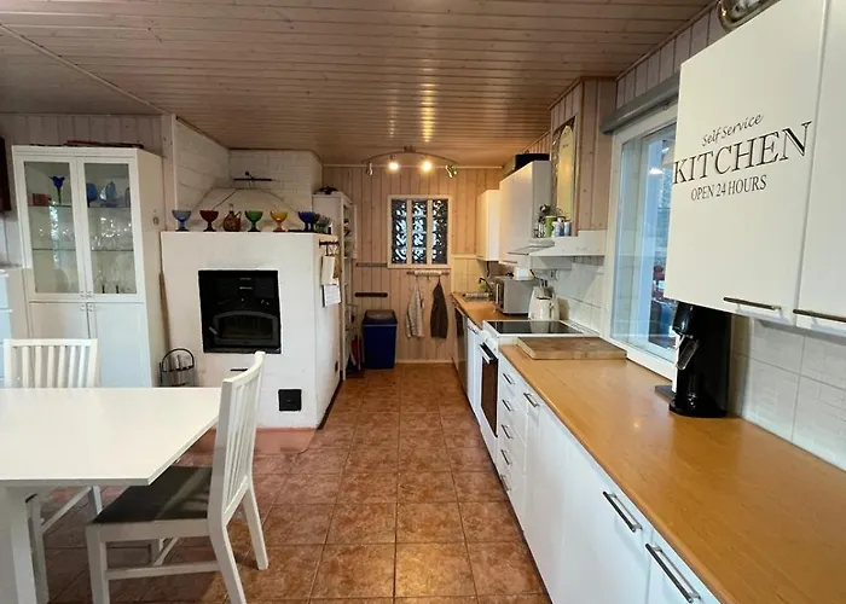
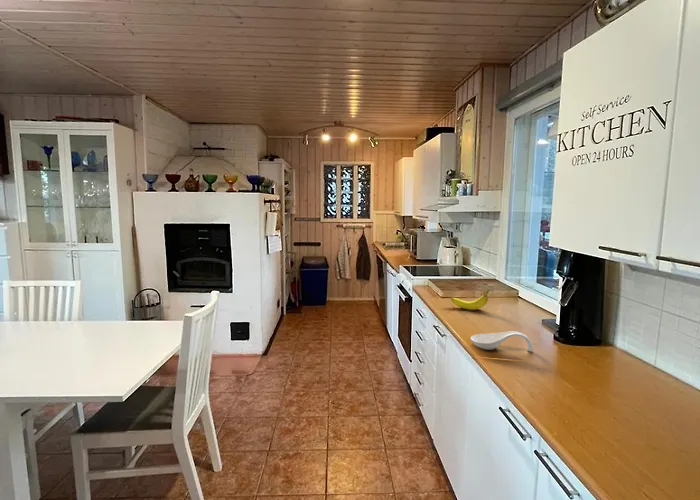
+ spoon rest (500, 339)
+ fruit (469, 302)
